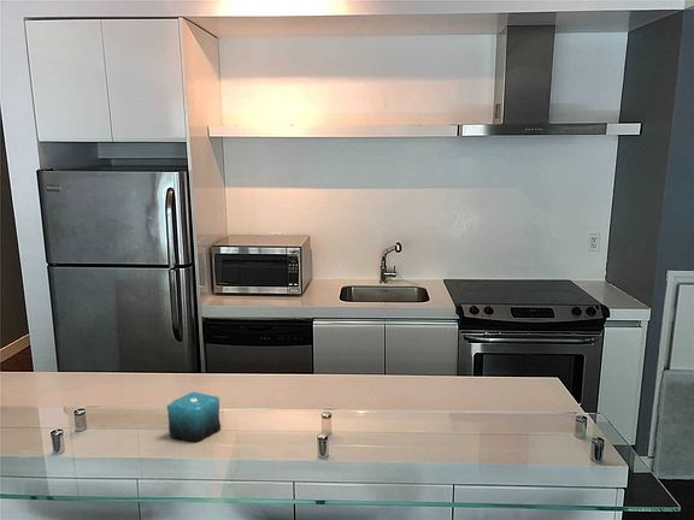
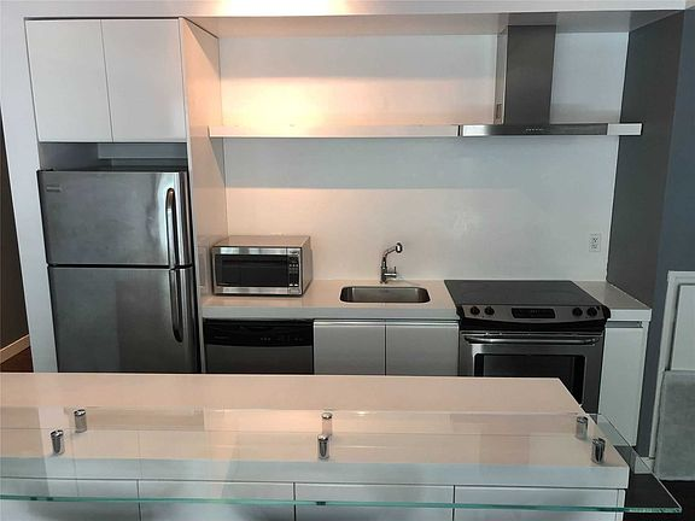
- candle (194, 409)
